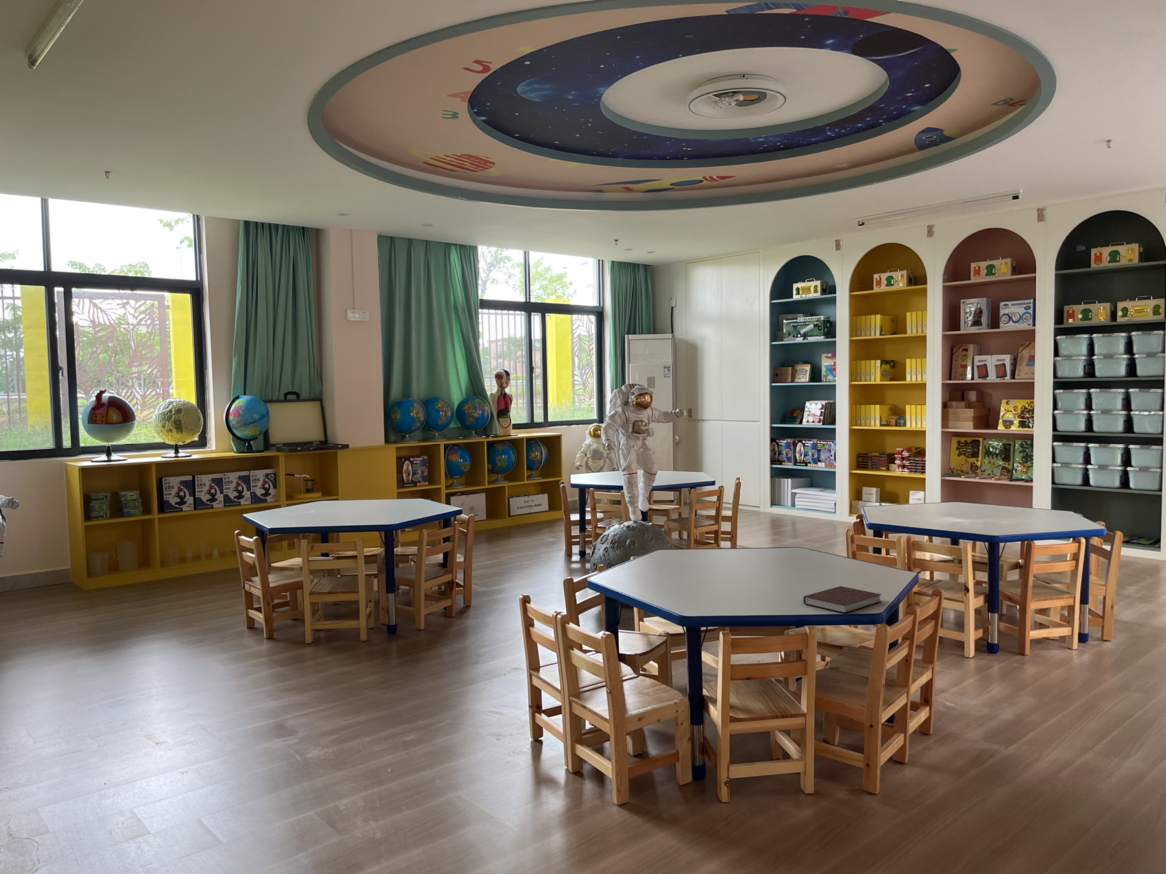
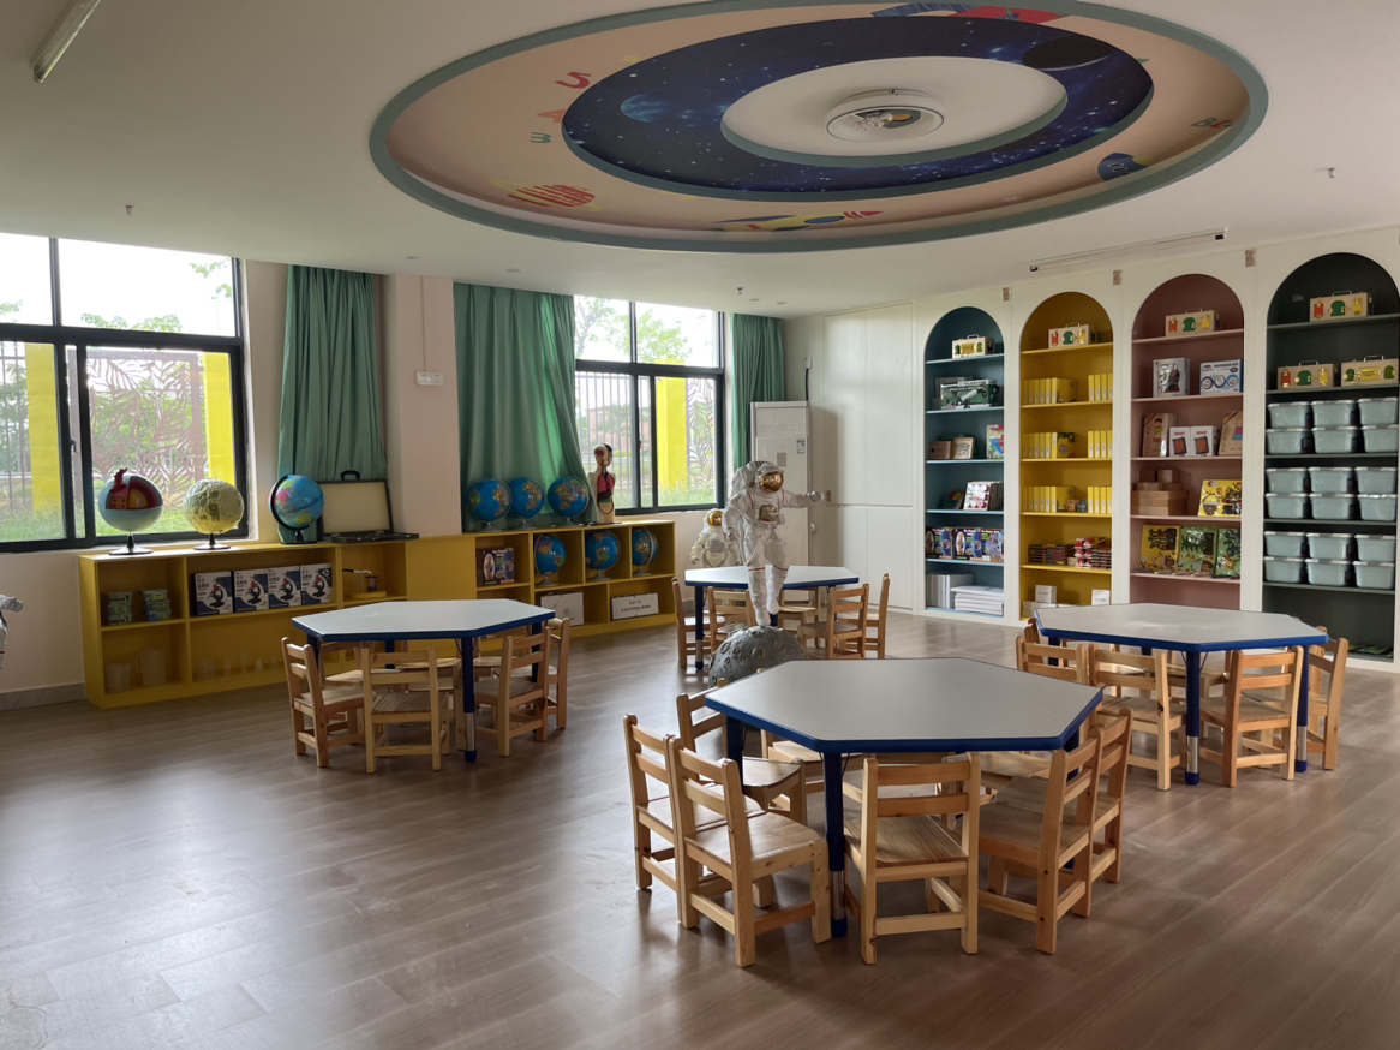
- notebook (842, 598)
